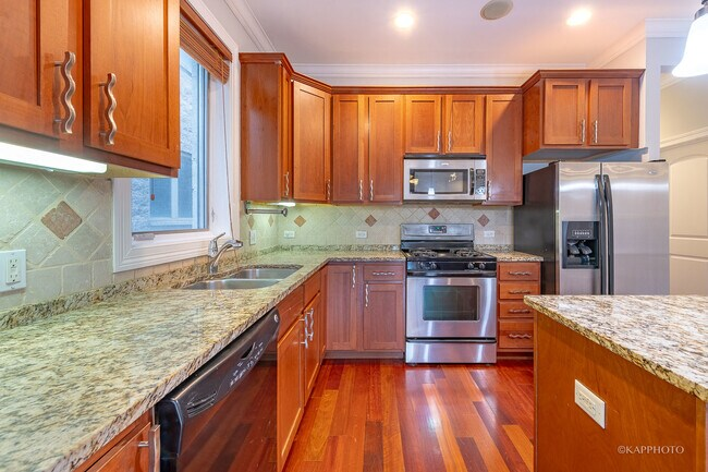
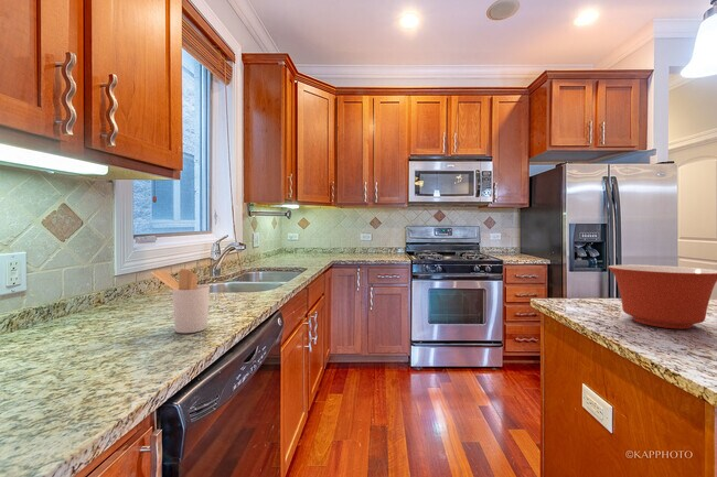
+ utensil holder (181, 297)
+ mixing bowl (661, 295)
